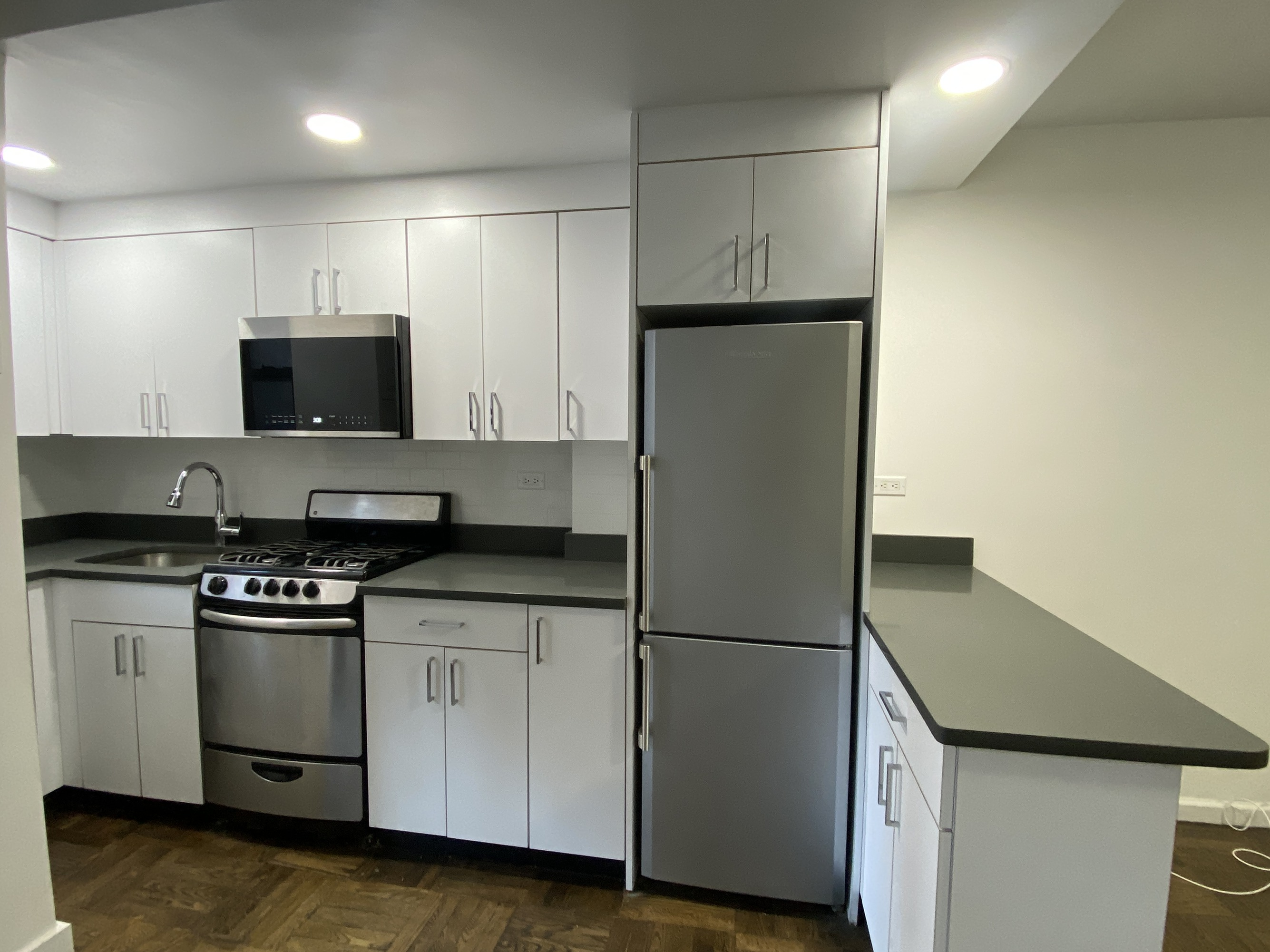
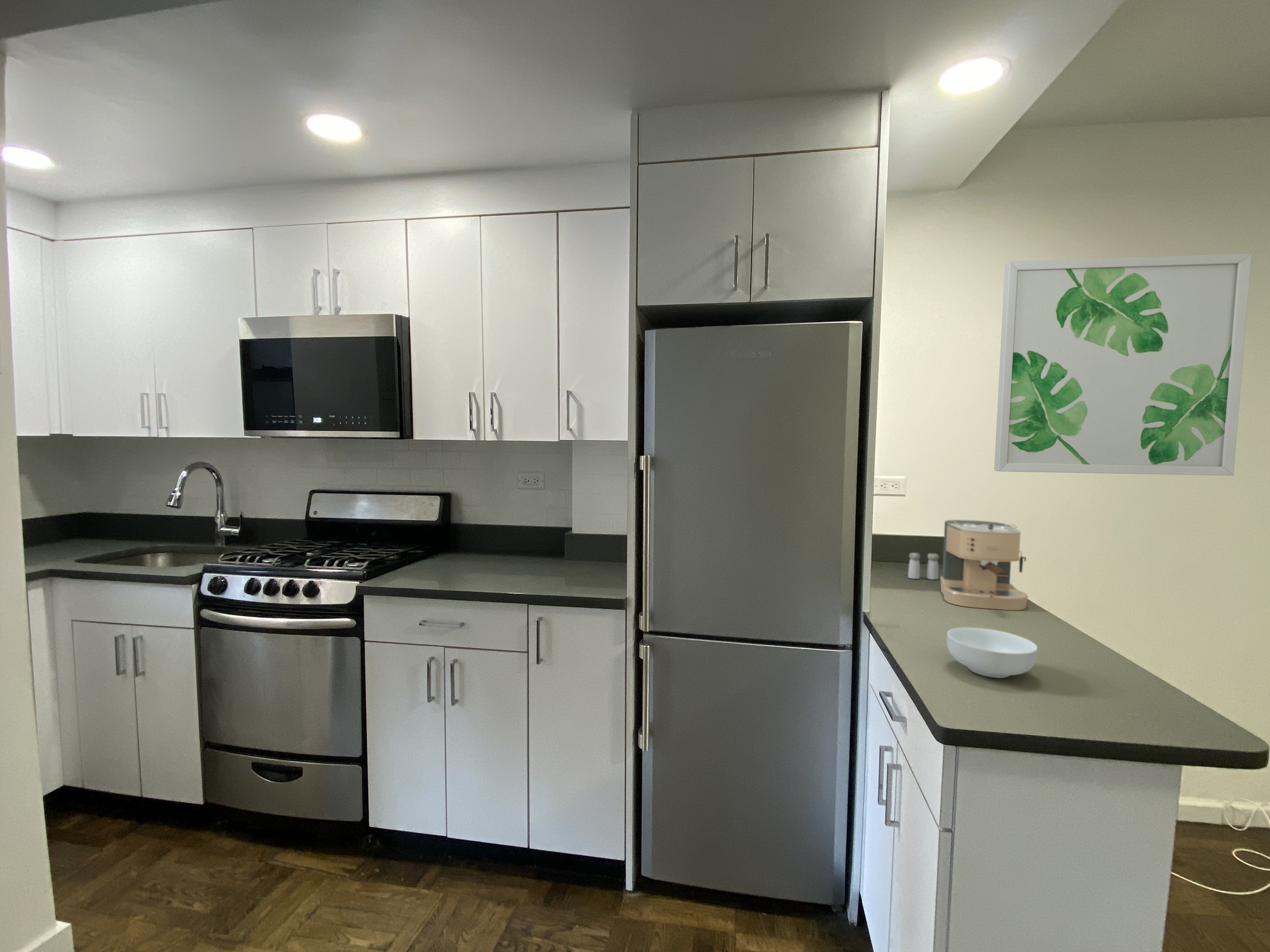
+ salt and pepper shaker (927, 565)
+ cereal bowl (990, 654)
+ wall art (1116, 367)
+ coffee maker (983, 562)
